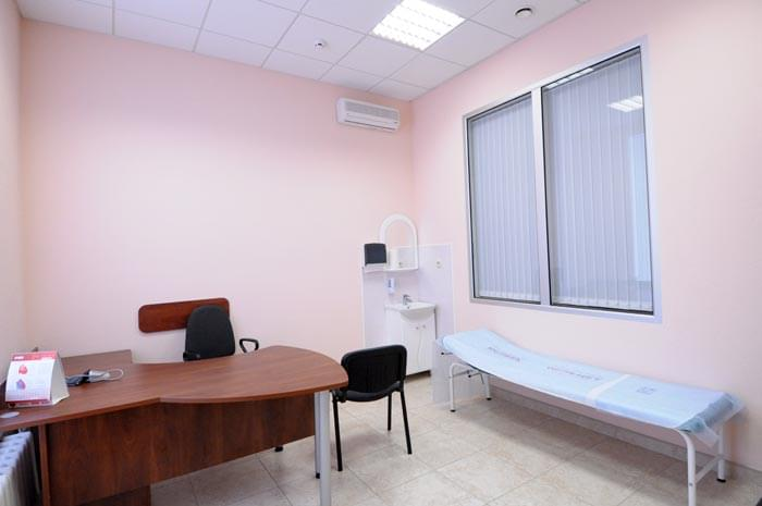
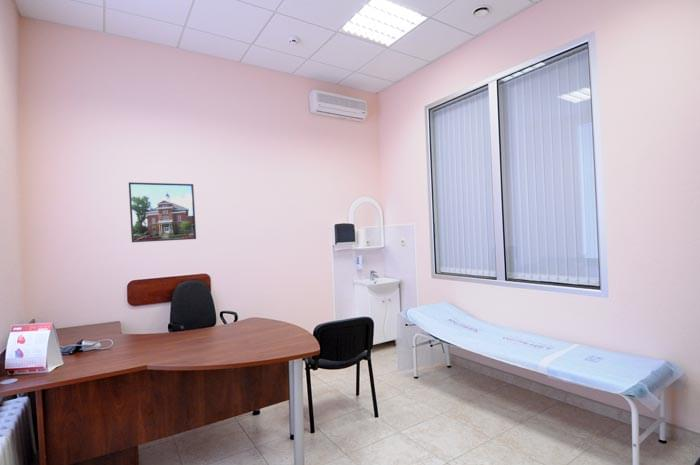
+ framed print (163, 212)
